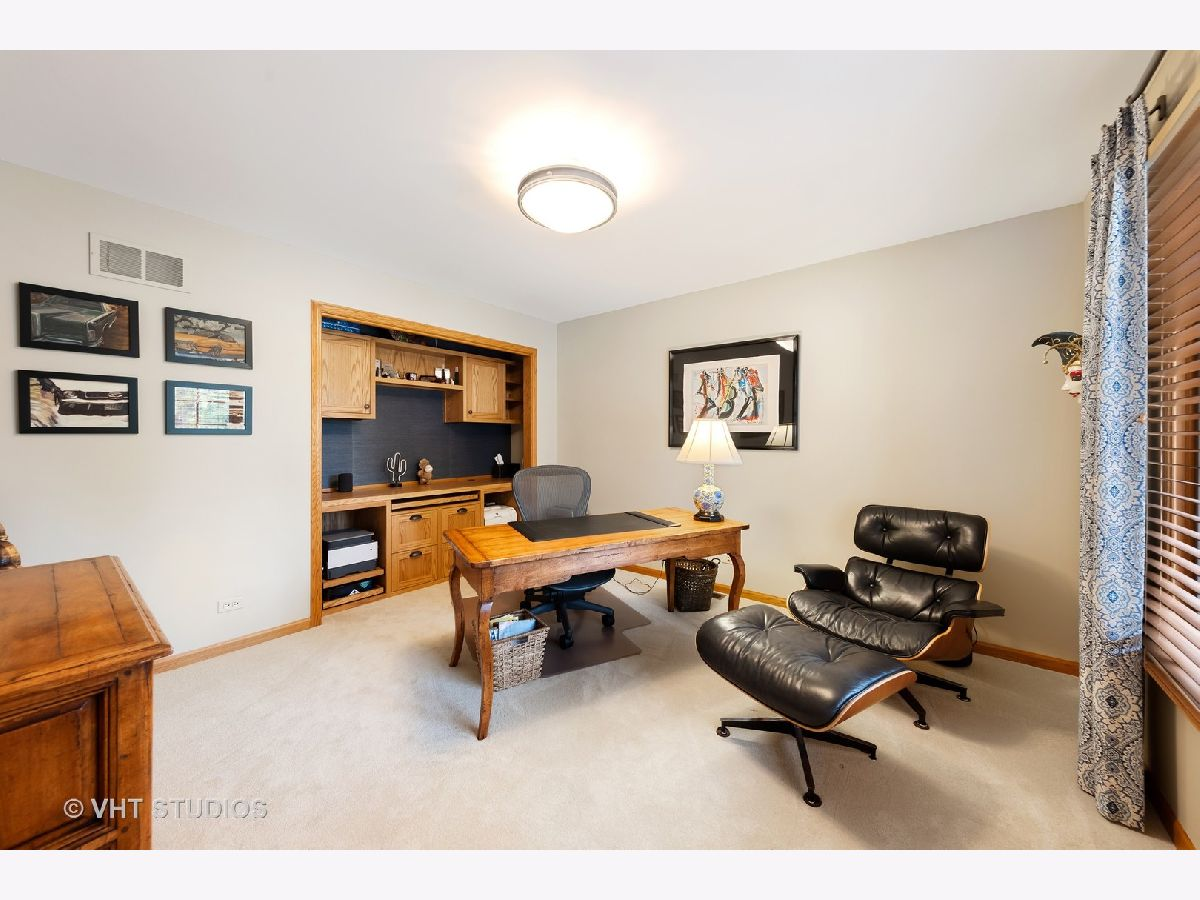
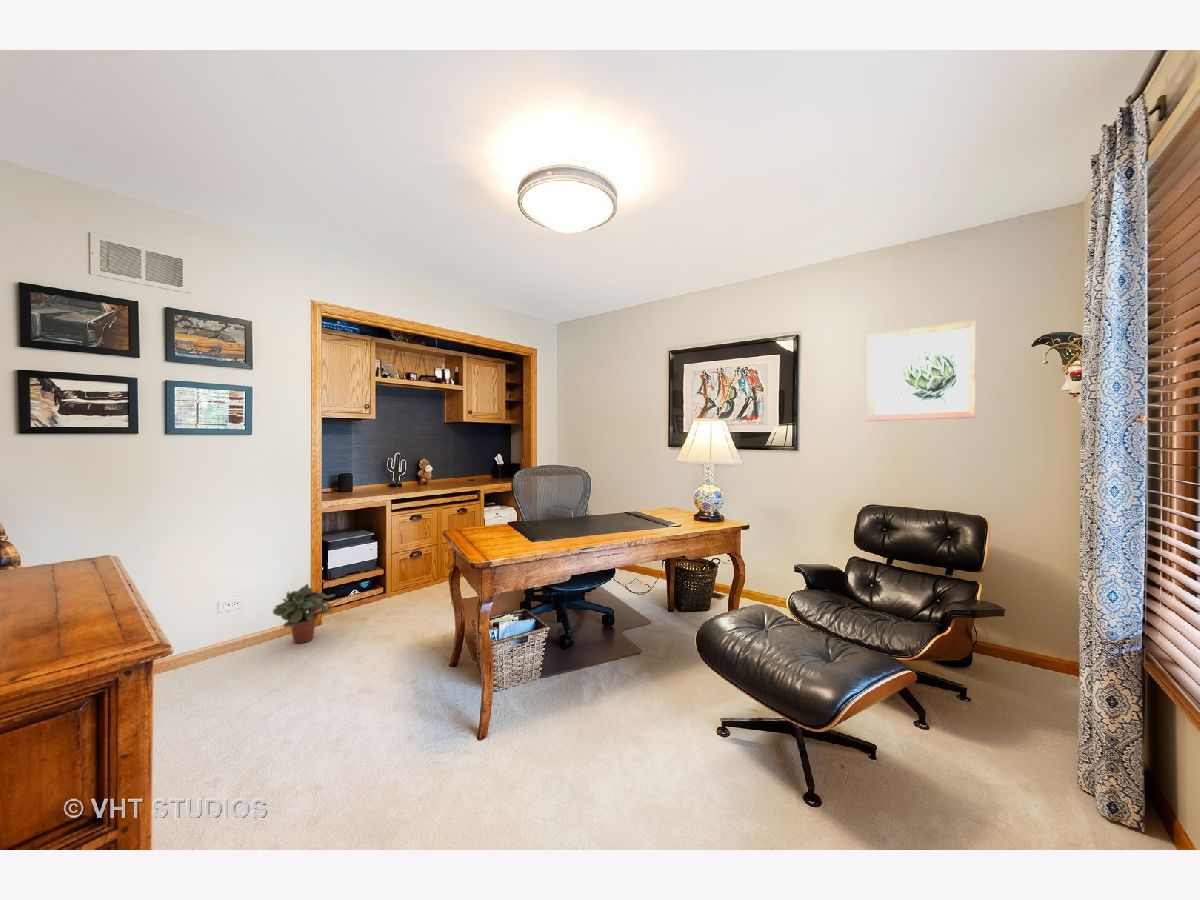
+ potted plant (304, 612)
+ wall art (918, 373)
